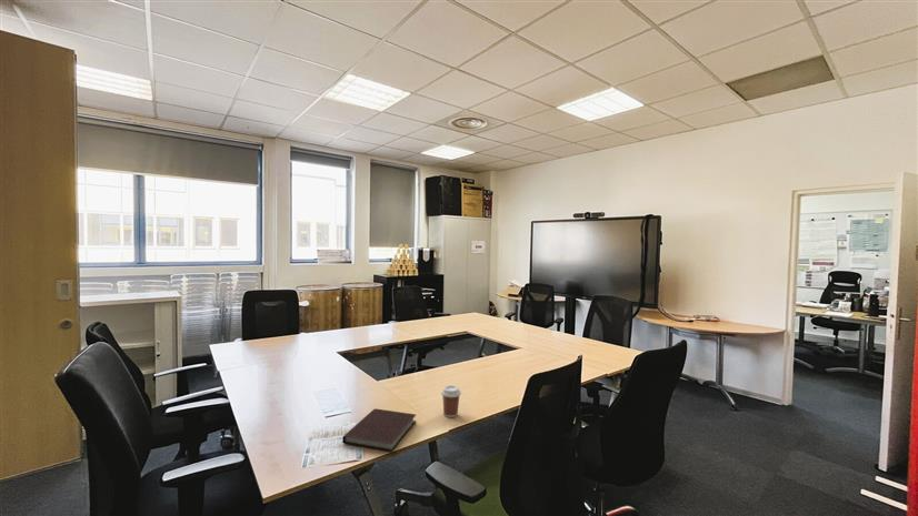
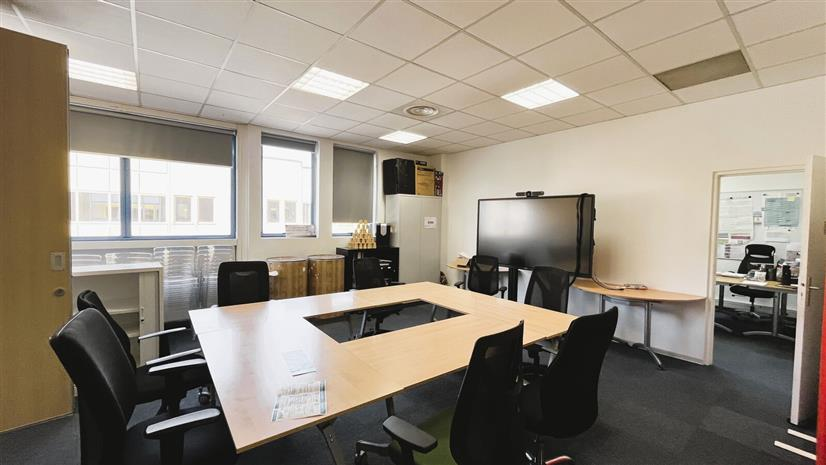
- coffee cup (450, 401)
- notebook (381, 427)
